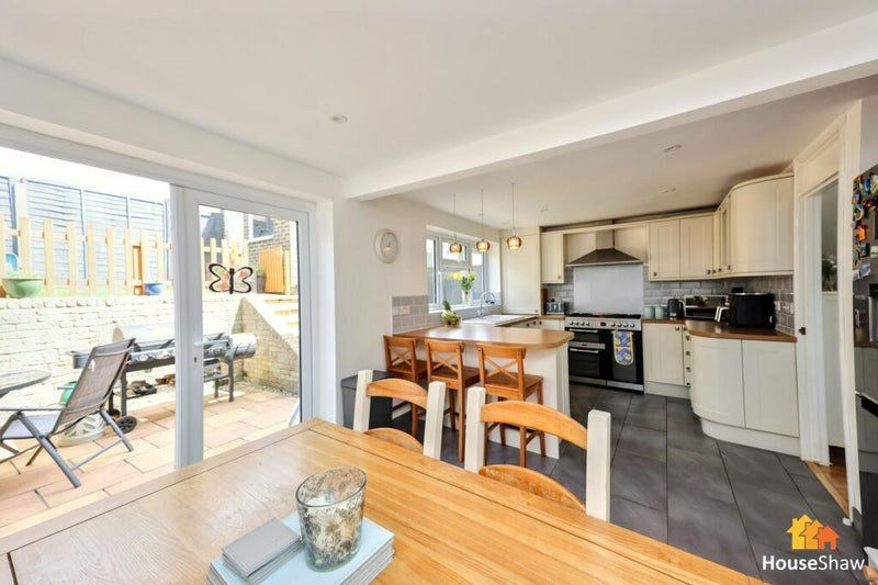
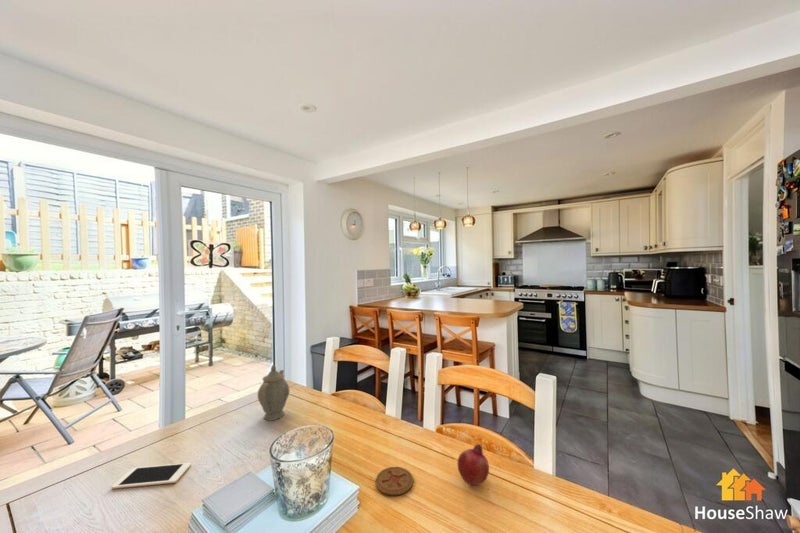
+ chinaware (273, 390)
+ fruit (473, 464)
+ coaster (394, 480)
+ cell phone (153, 475)
